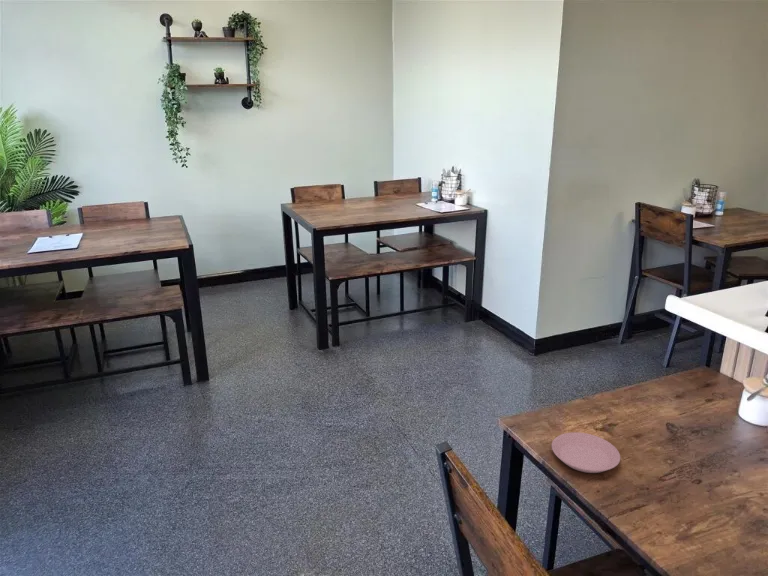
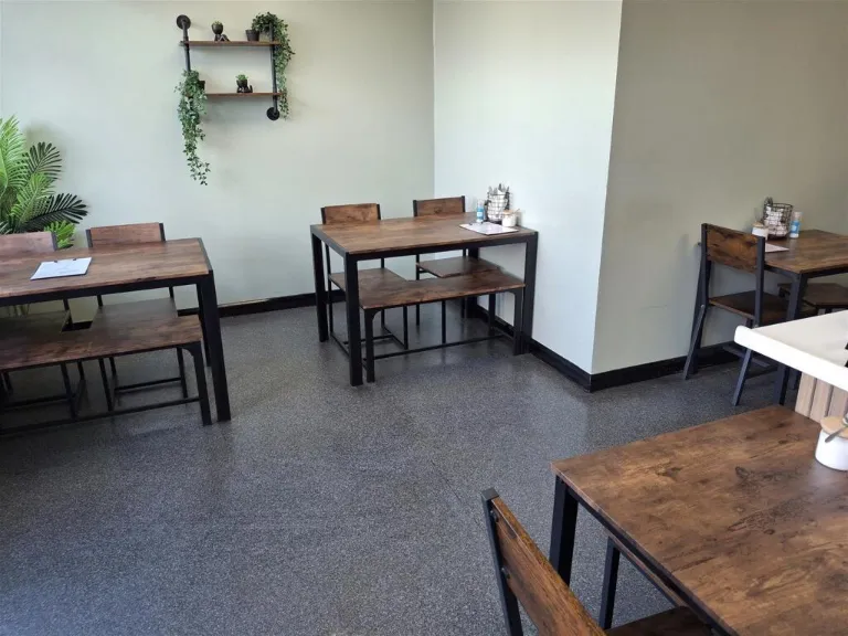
- plate (584, 454)
